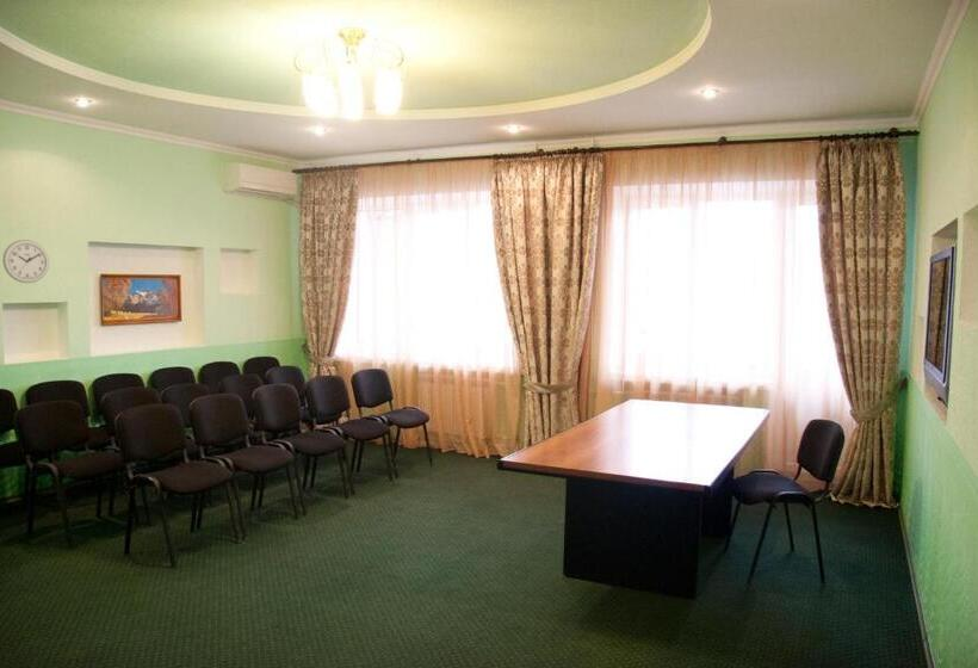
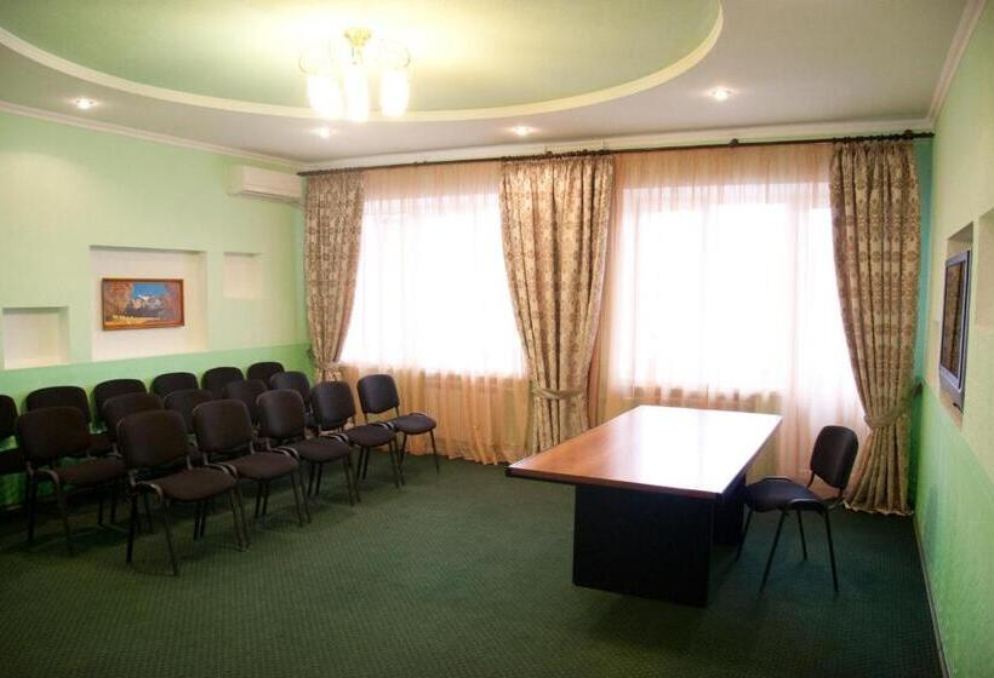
- wall clock (26, 261)
